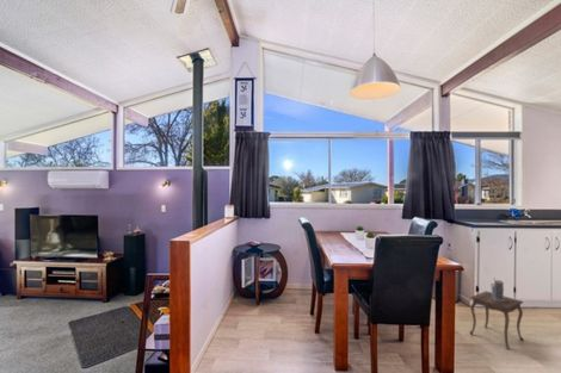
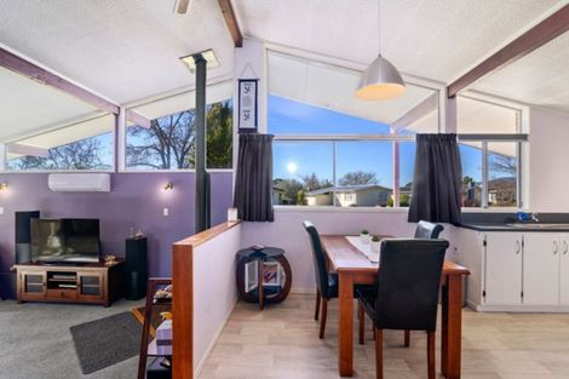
- side table (495, 306)
